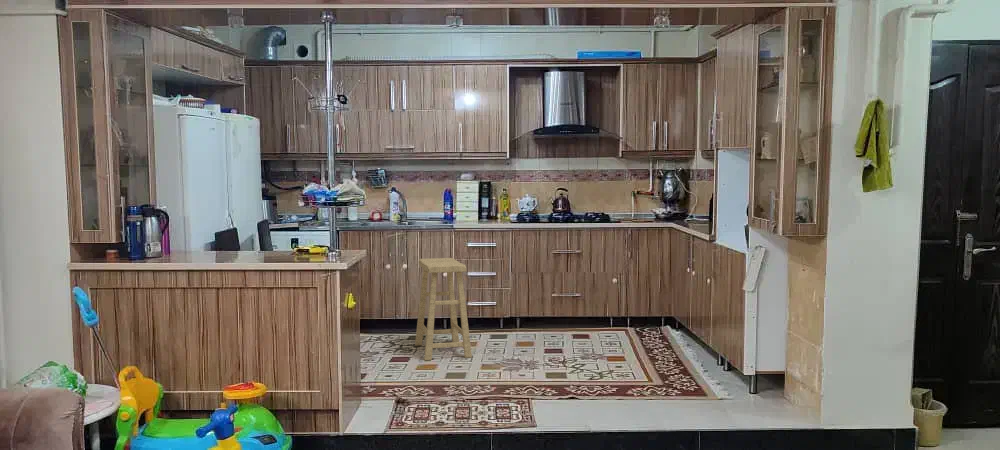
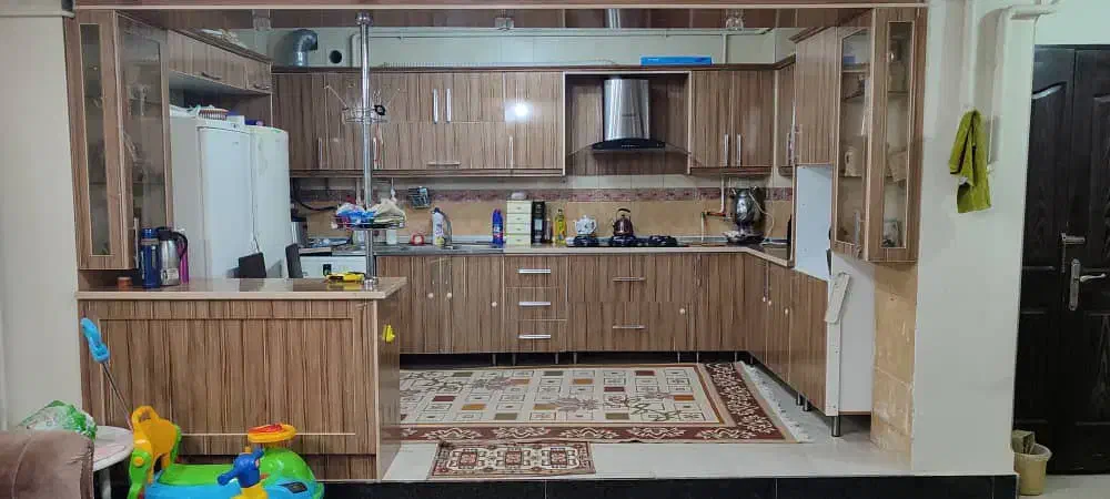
- stool (442, 304)
